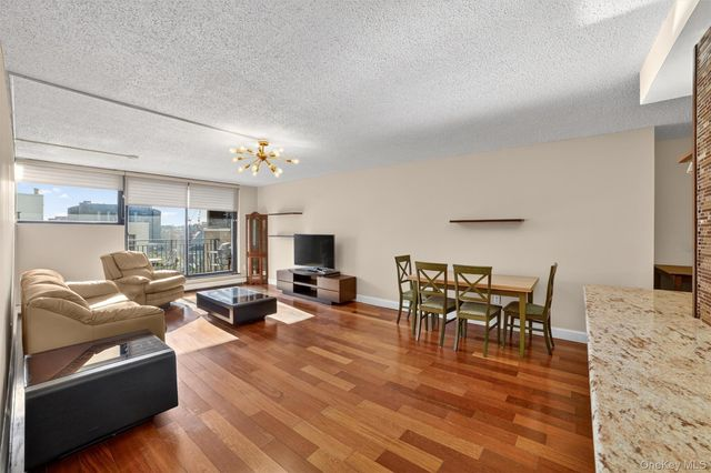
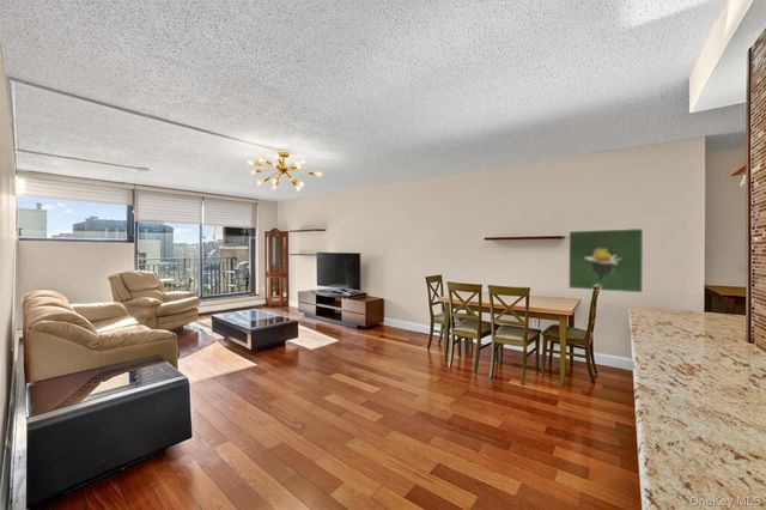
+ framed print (603, 260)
